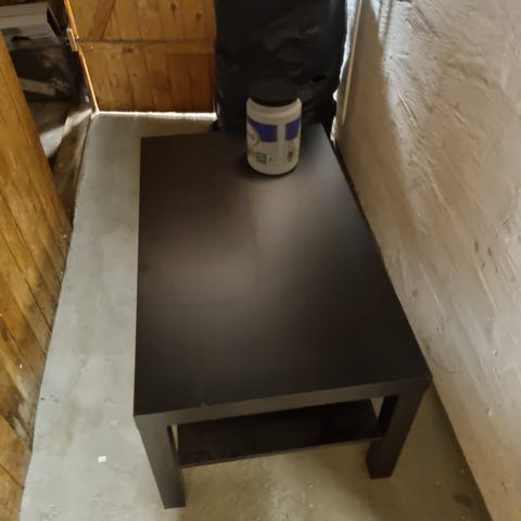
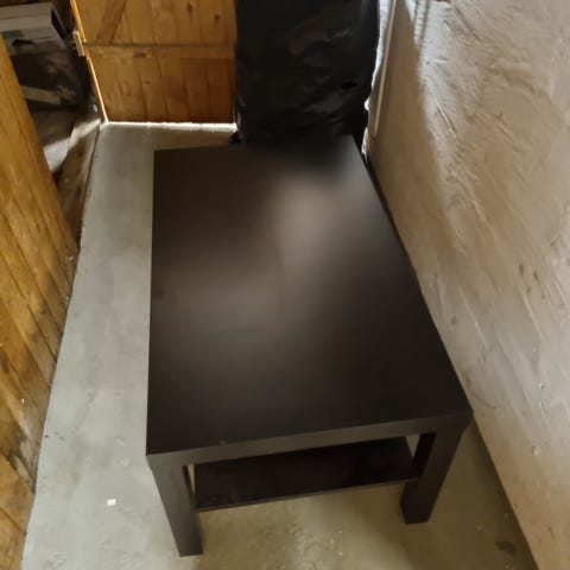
- jar (274, 127)
